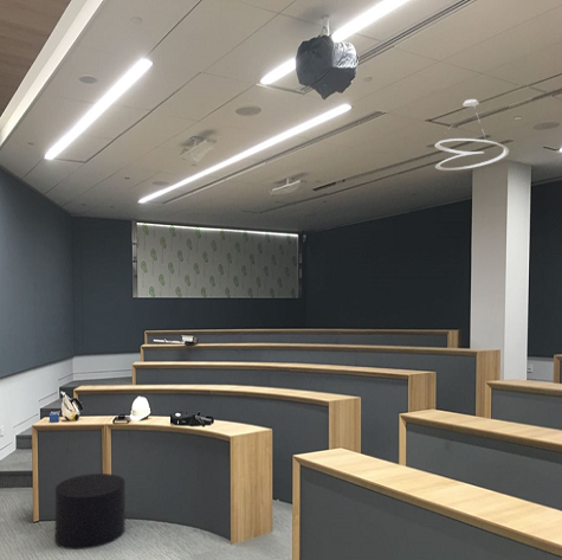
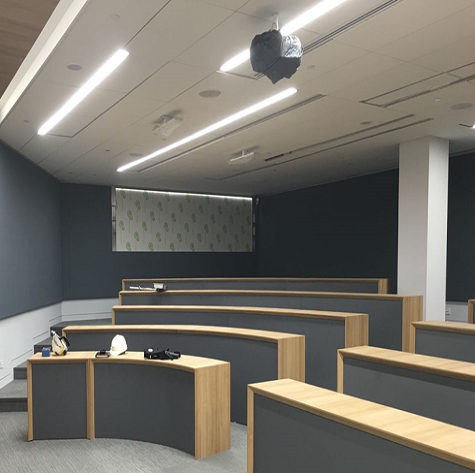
- ceiling light fixture (471, 139)
- stool (90, 509)
